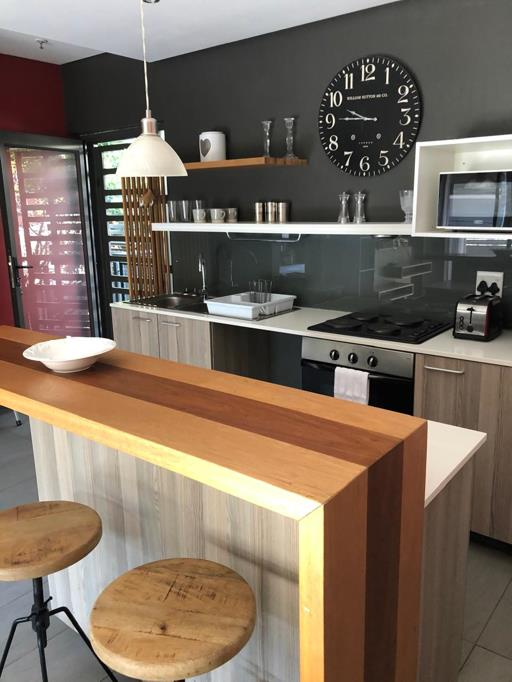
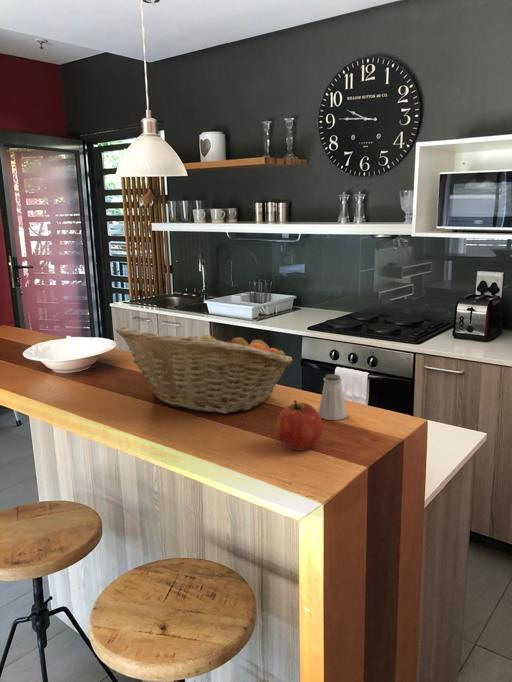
+ apple (299, 423)
+ saltshaker (332, 395)
+ fruit basket (203, 359)
